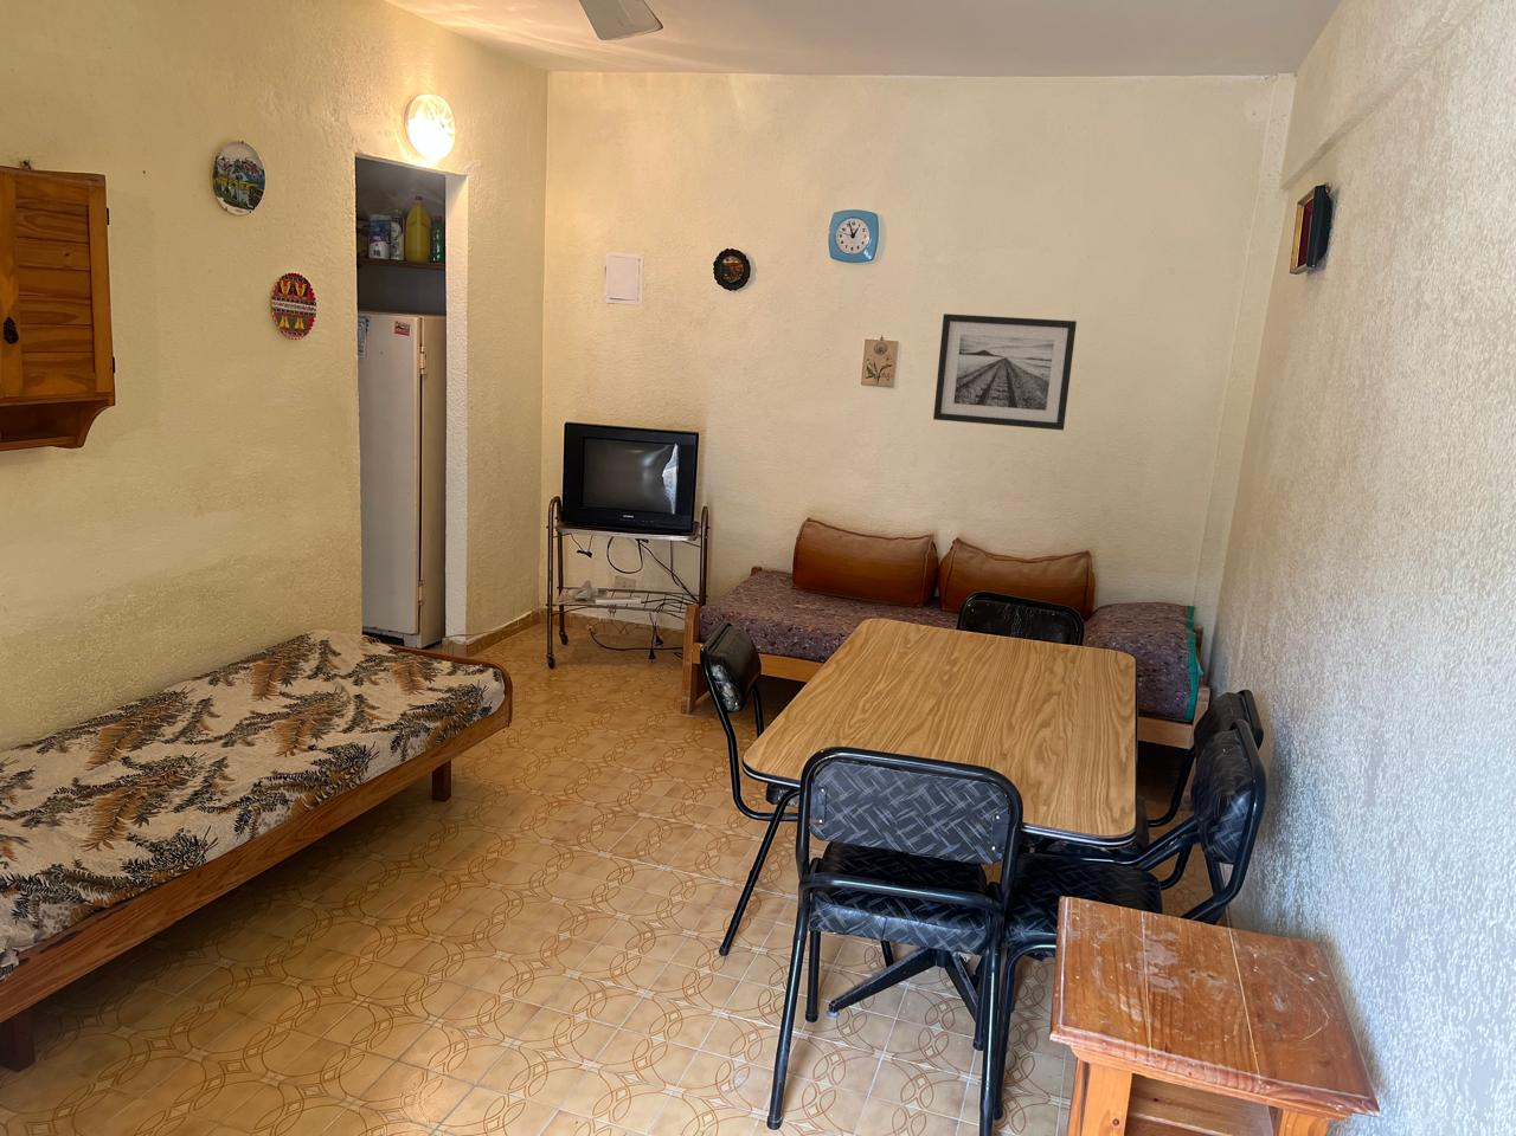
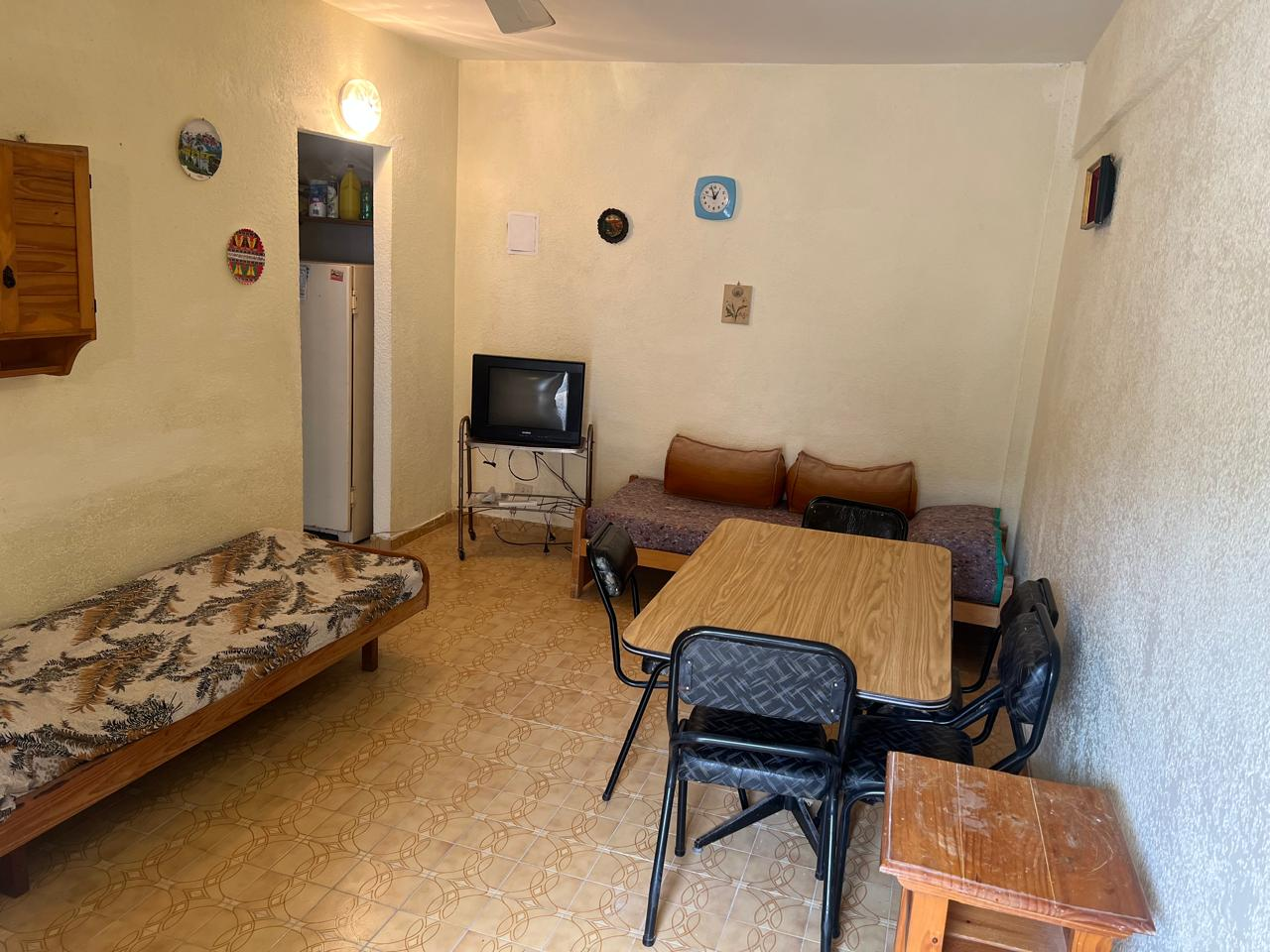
- wall art (1003, 371)
